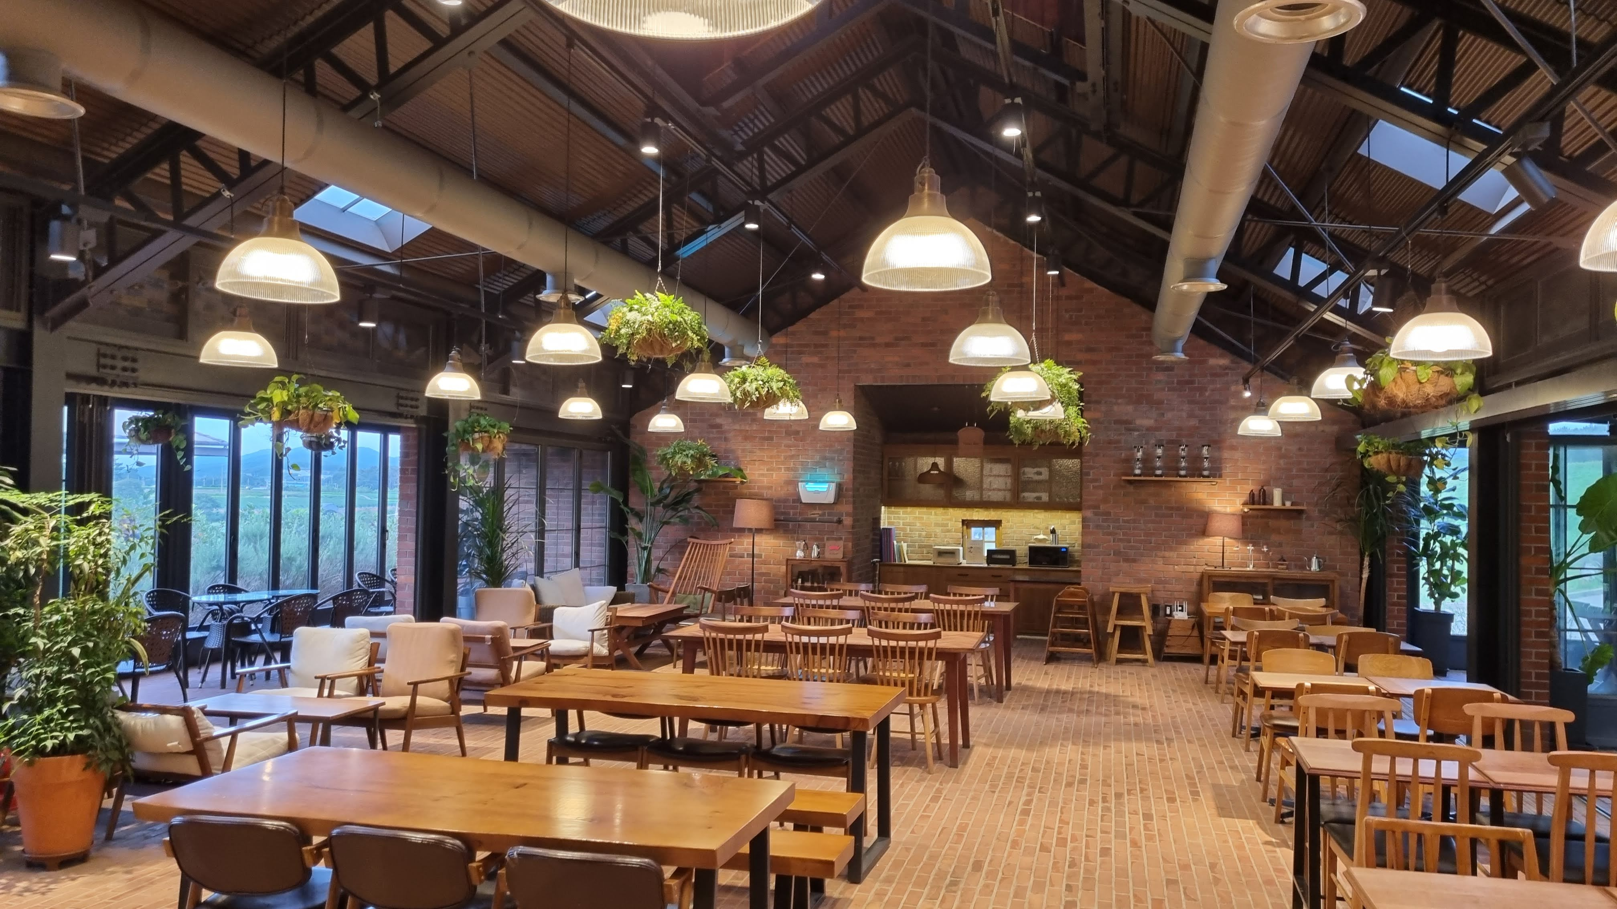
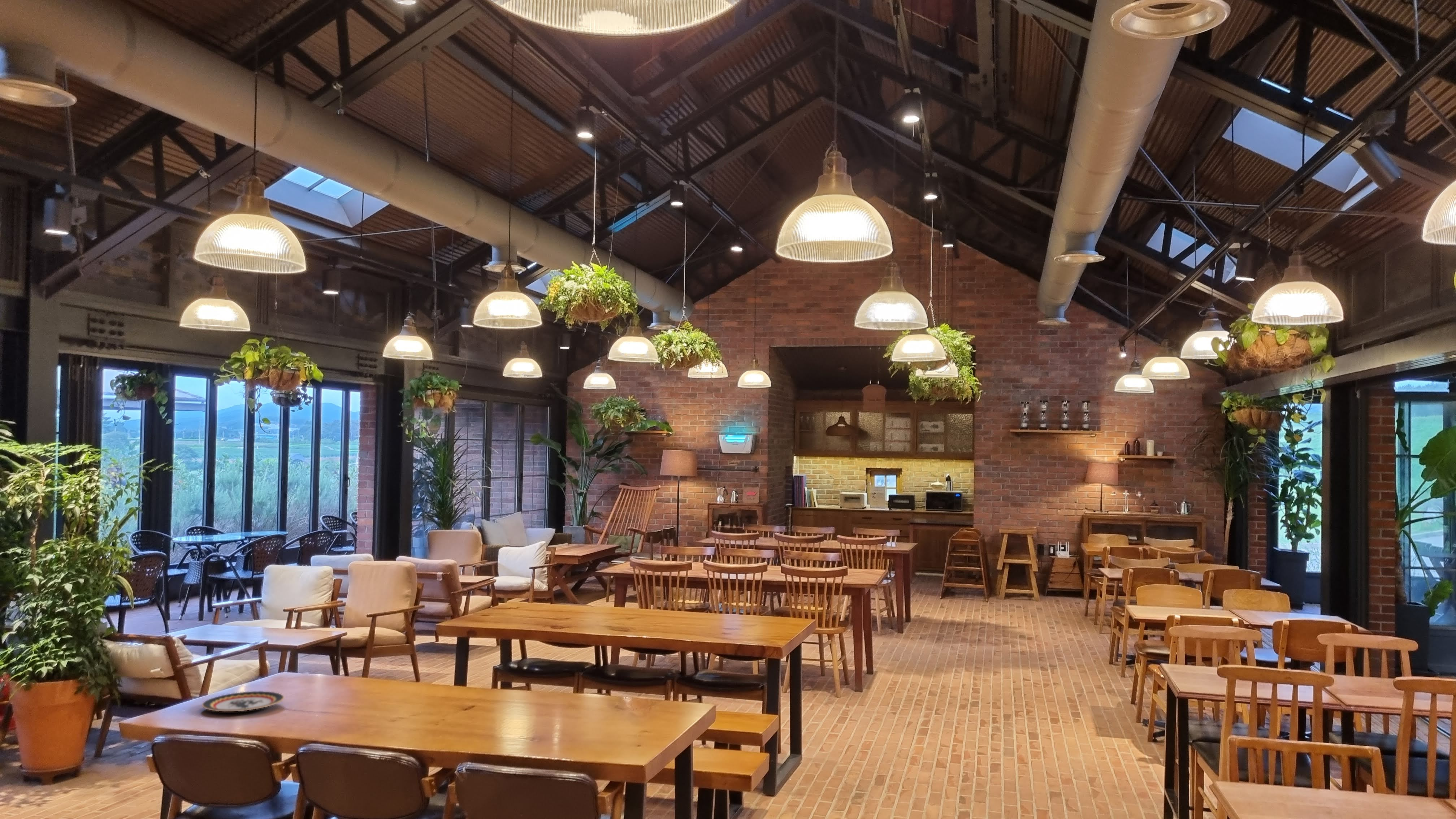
+ plate (243, 703)
